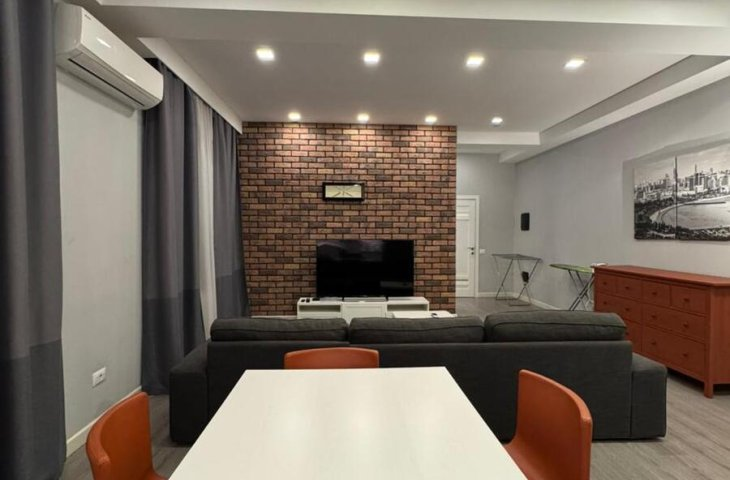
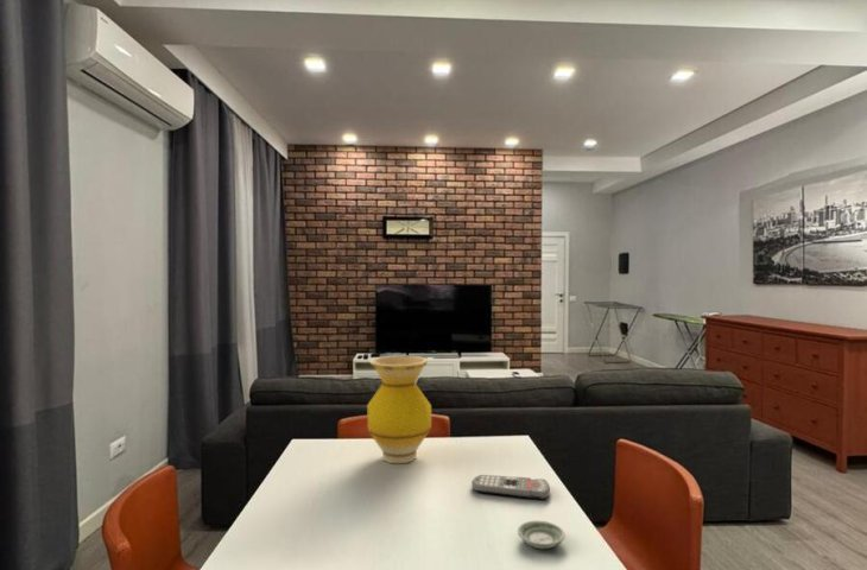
+ saucer (540, 537)
+ remote control (510, 486)
+ vase (399, 408)
